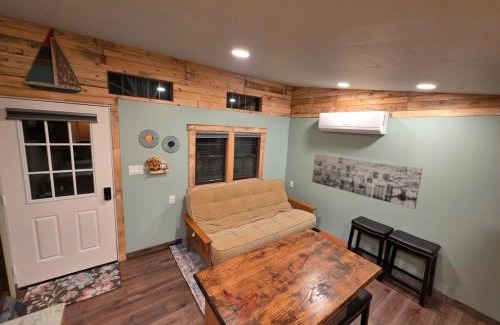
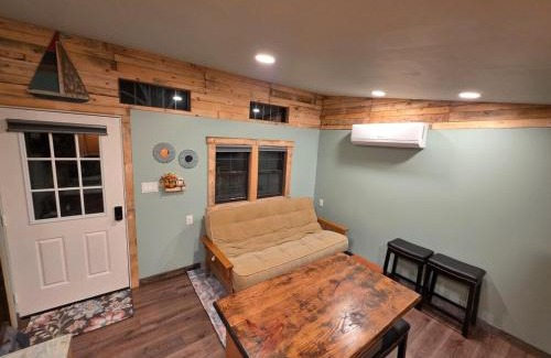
- wall art (356, 176)
